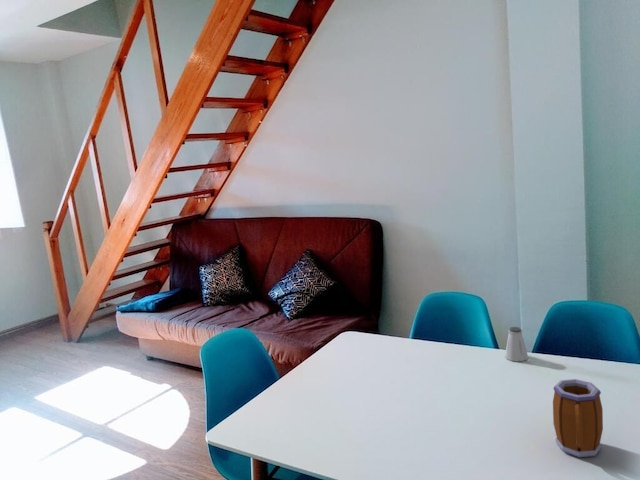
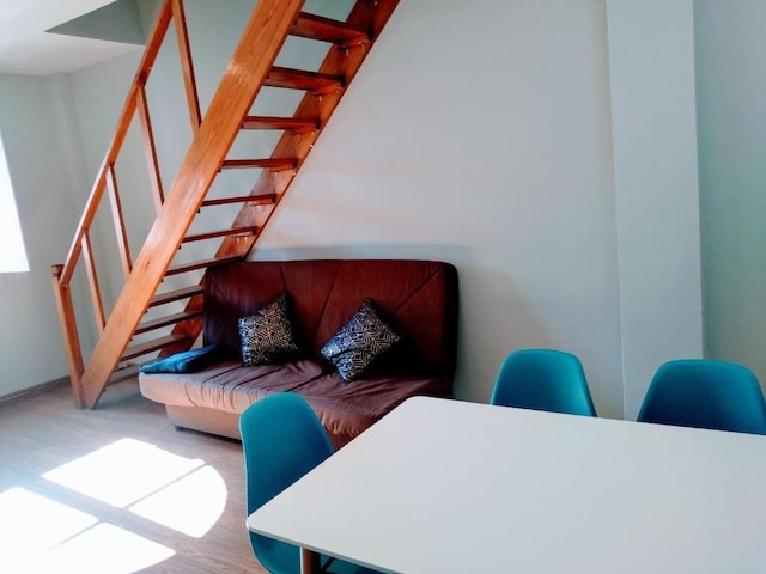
- mug (579, 419)
- saltshaker (515, 342)
